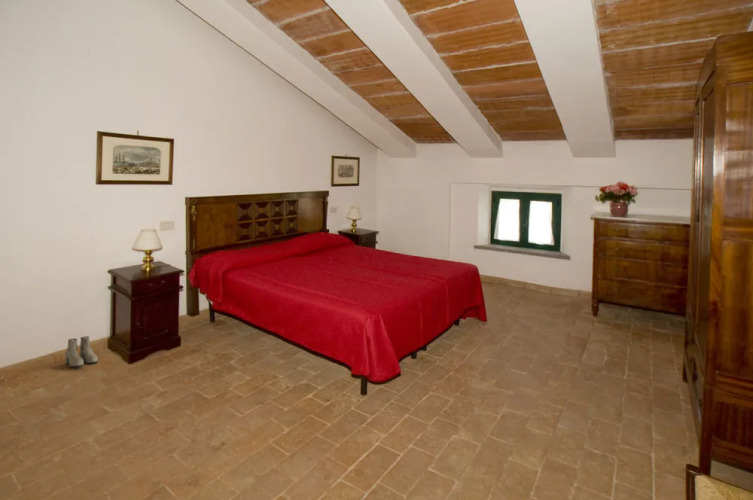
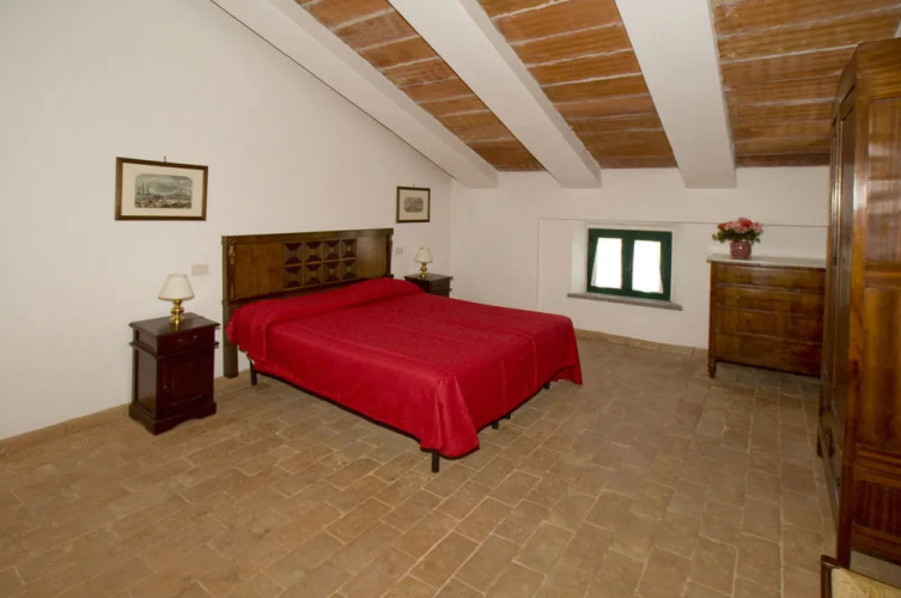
- boots (81, 350)
